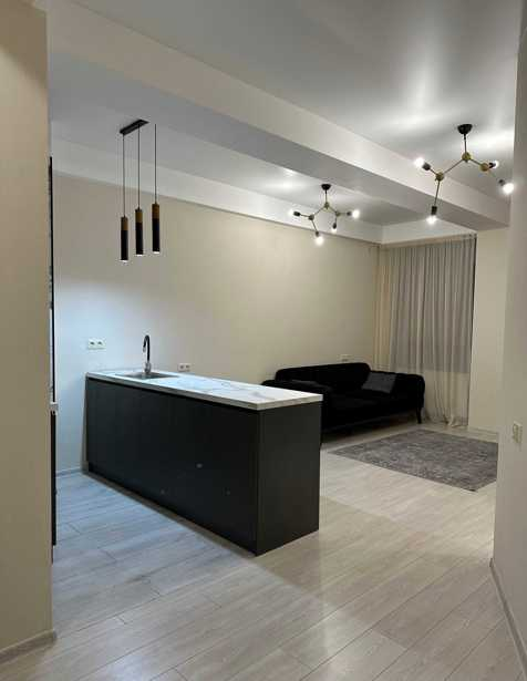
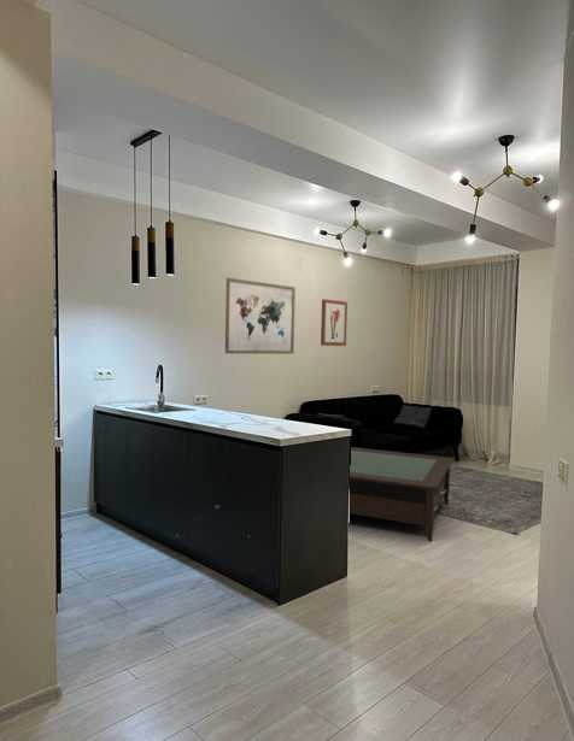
+ wall art (262, 318)
+ wall art (334, 323)
+ coffee table (380, 487)
